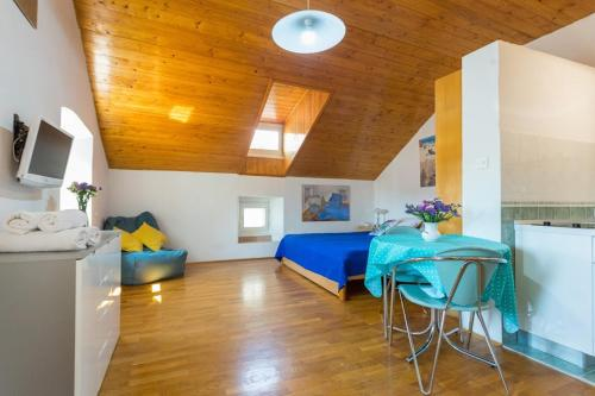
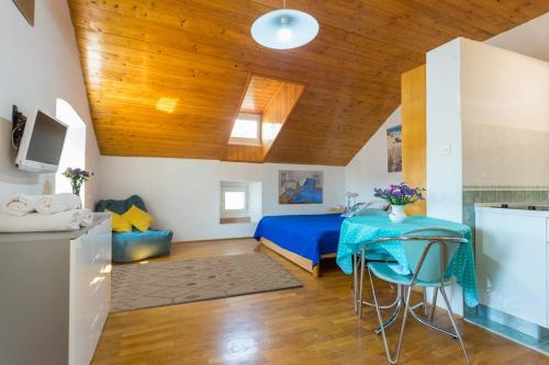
+ rug (188, 275)
